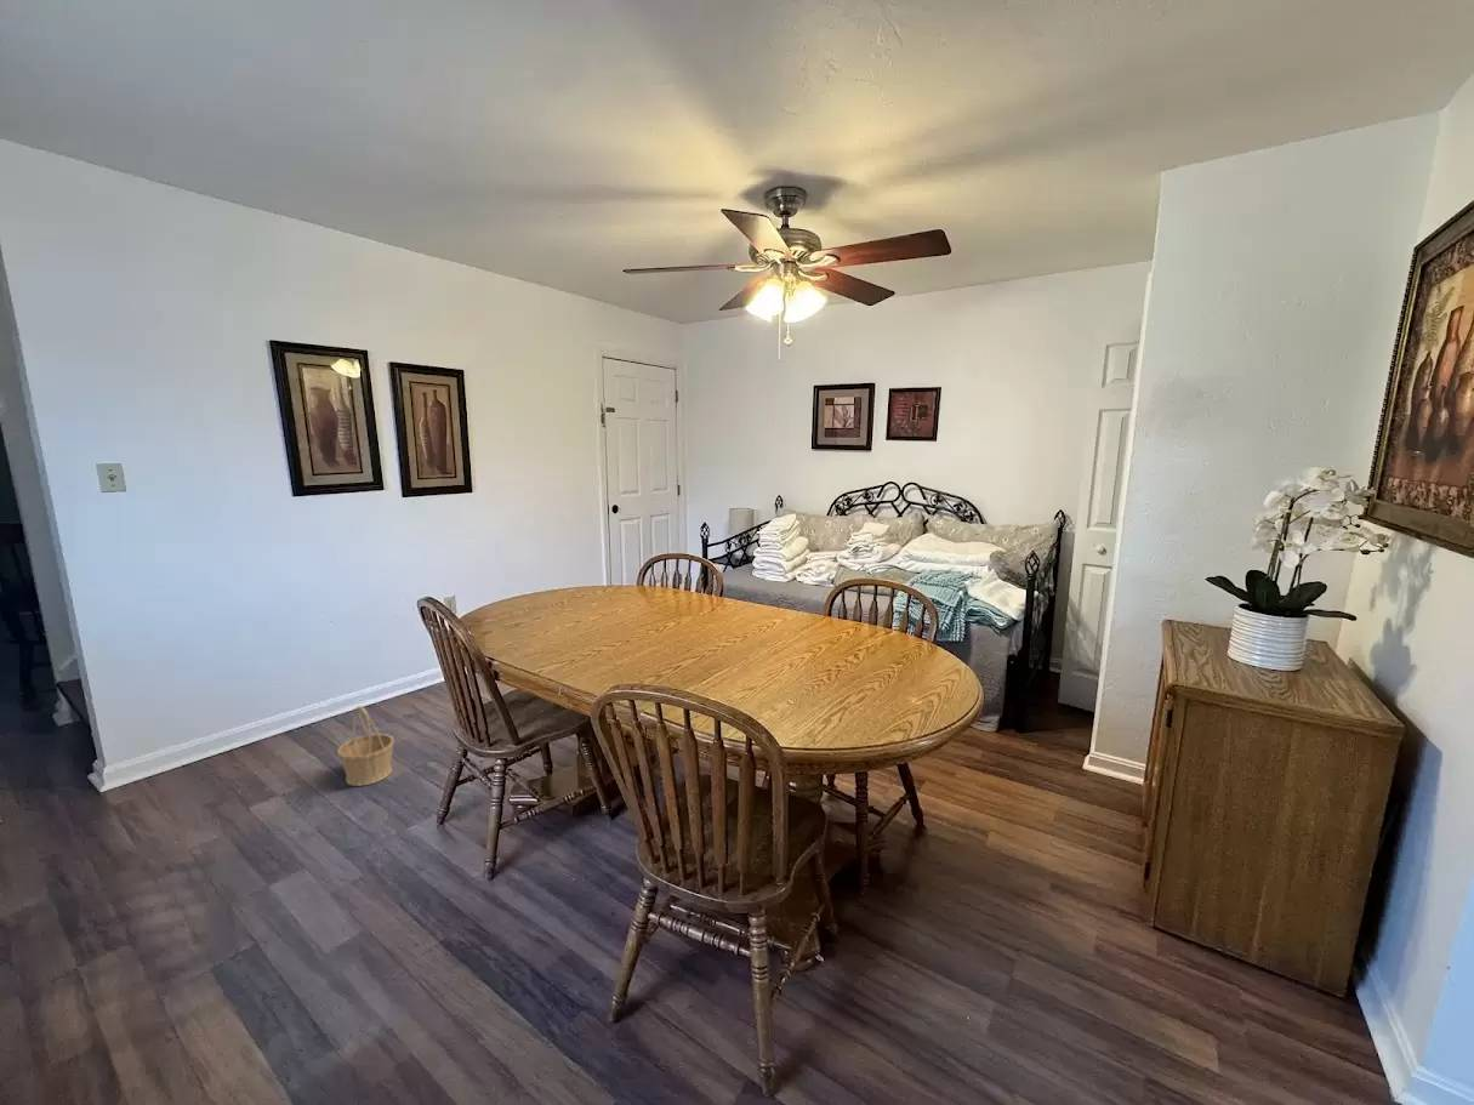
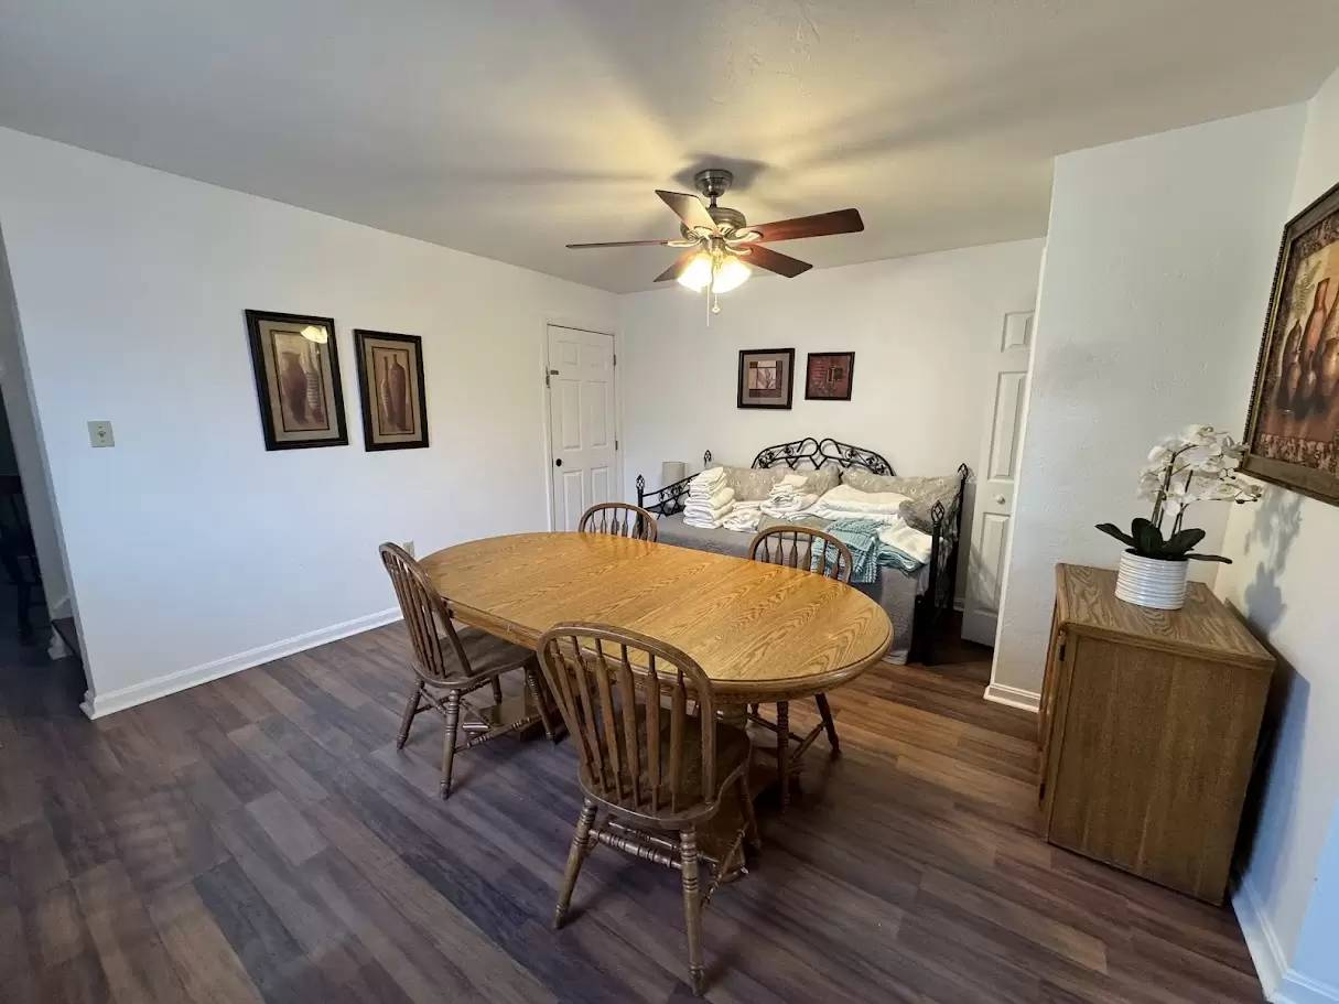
- basket (365, 741)
